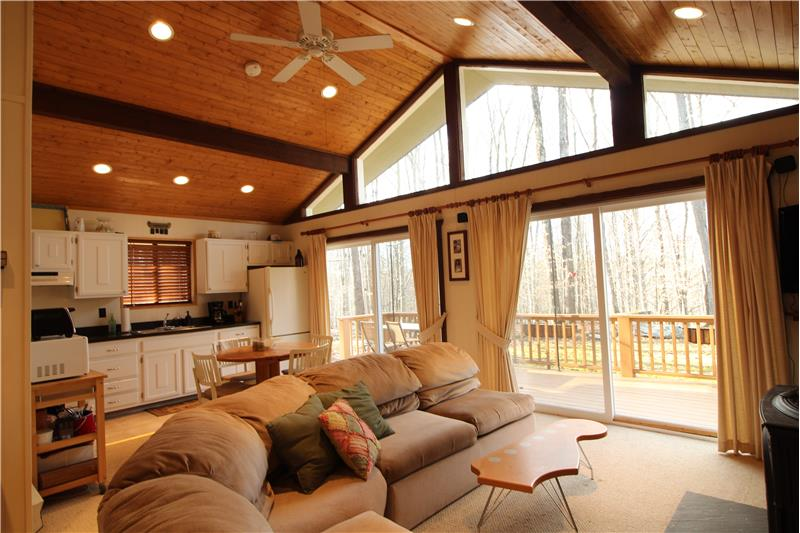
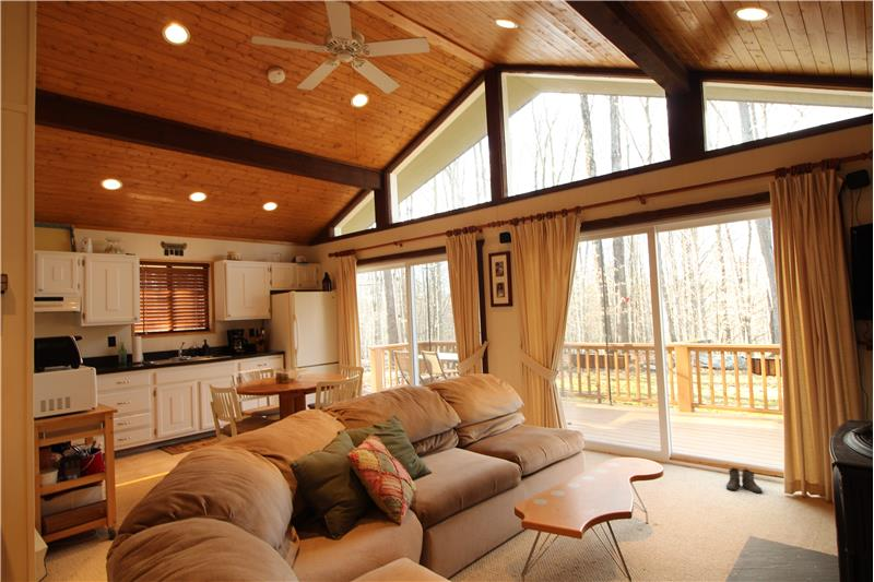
+ boots (742, 479)
